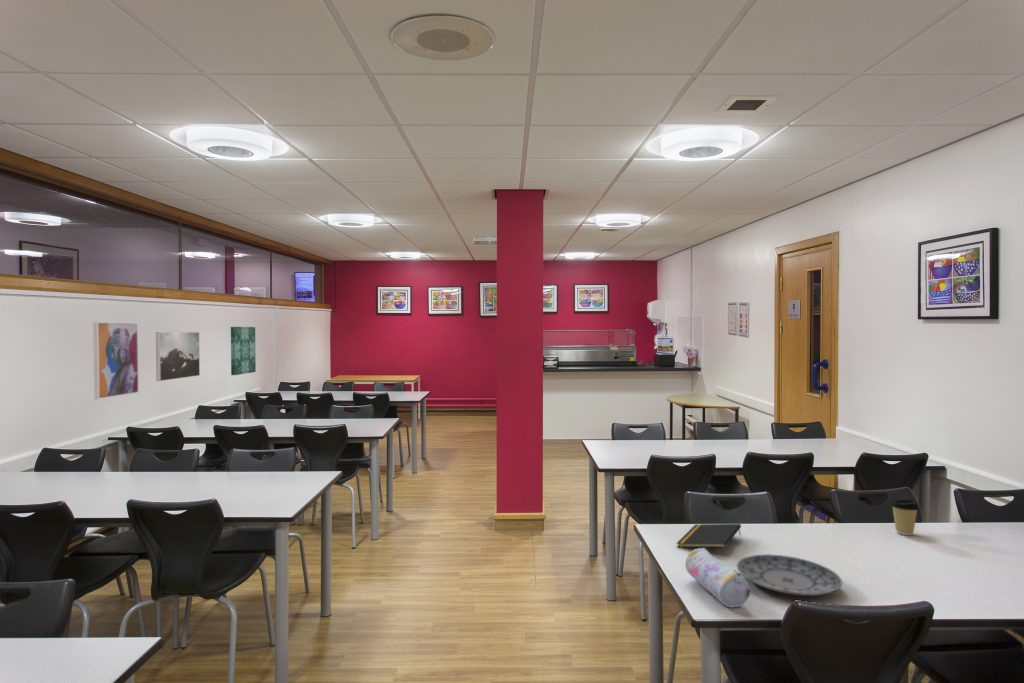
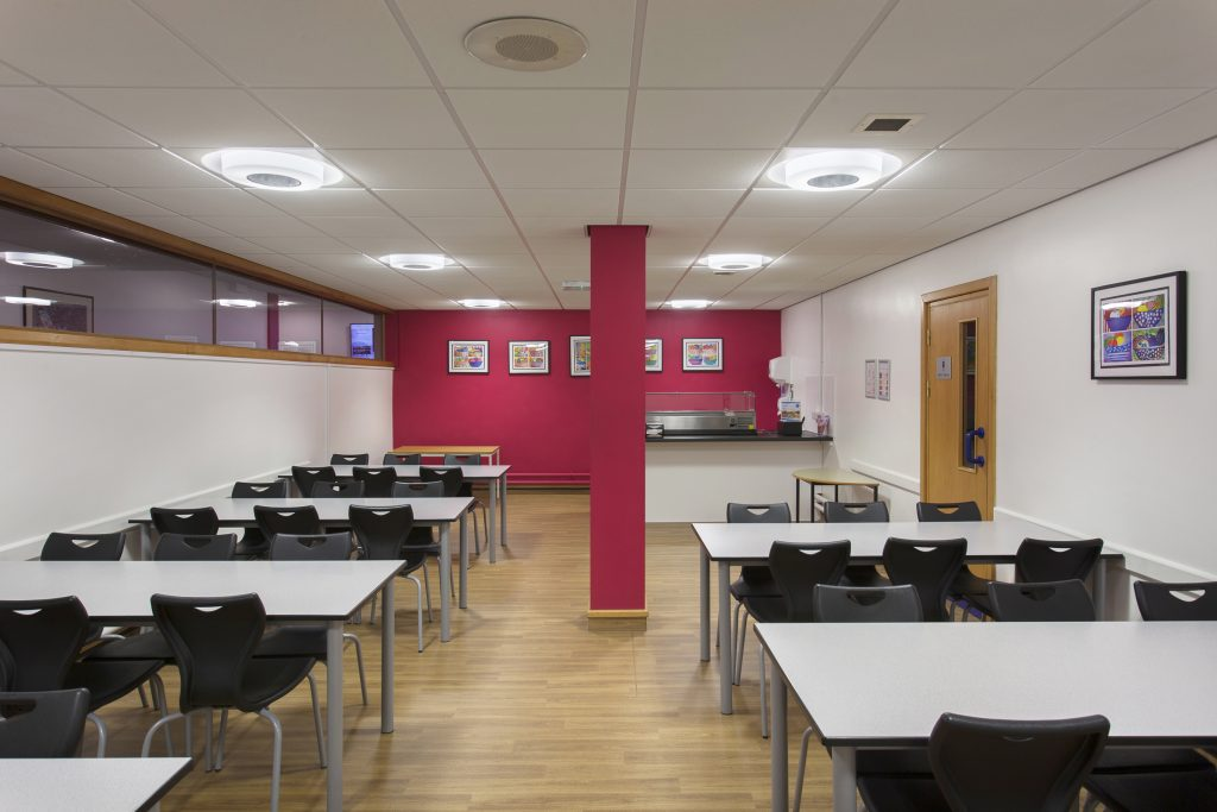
- wall art (243, 350)
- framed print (179, 355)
- wall art (117, 359)
- notepad (709, 535)
- coffee cup (904, 517)
- plate (787, 577)
- pencil case (715, 575)
